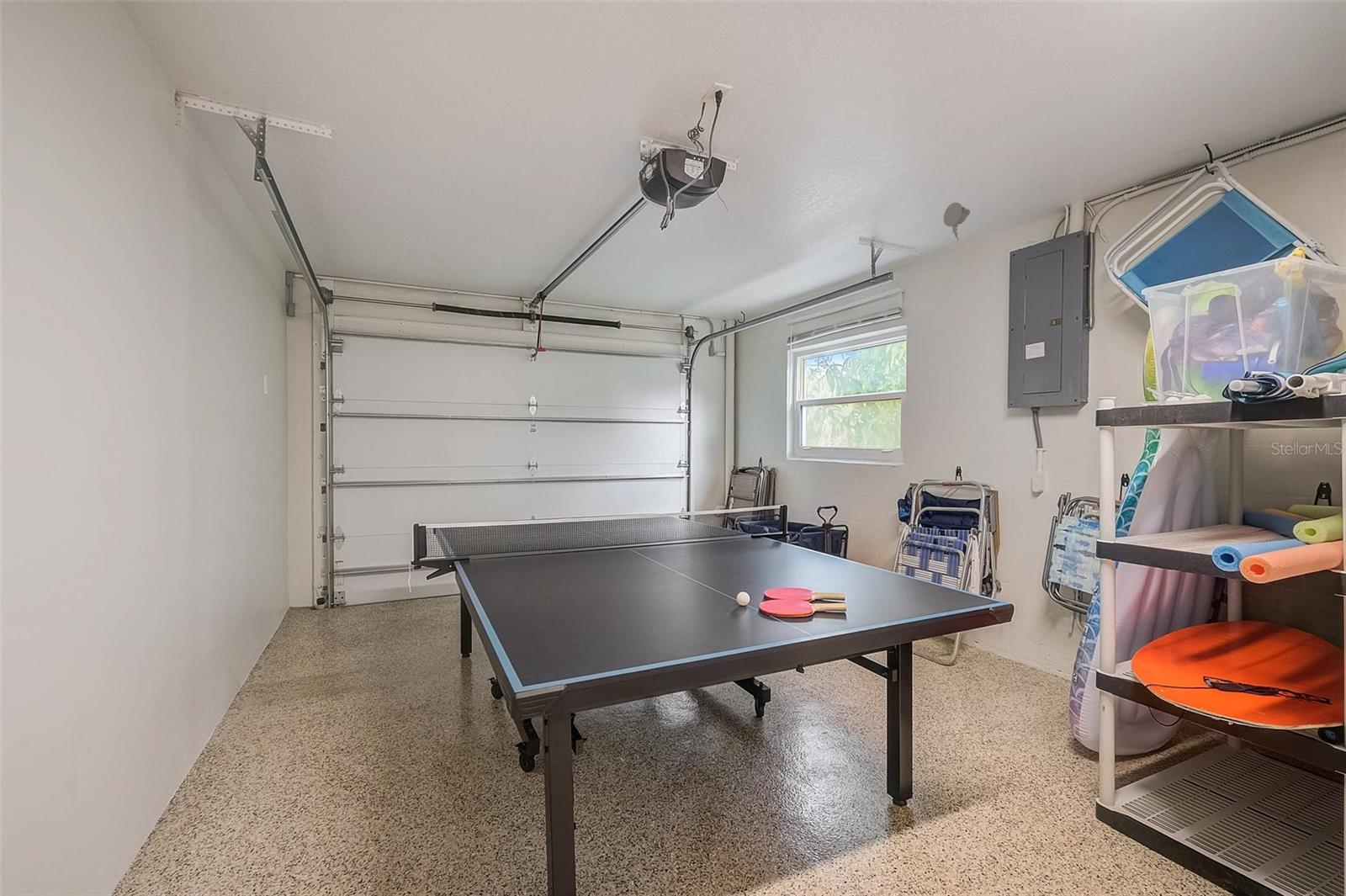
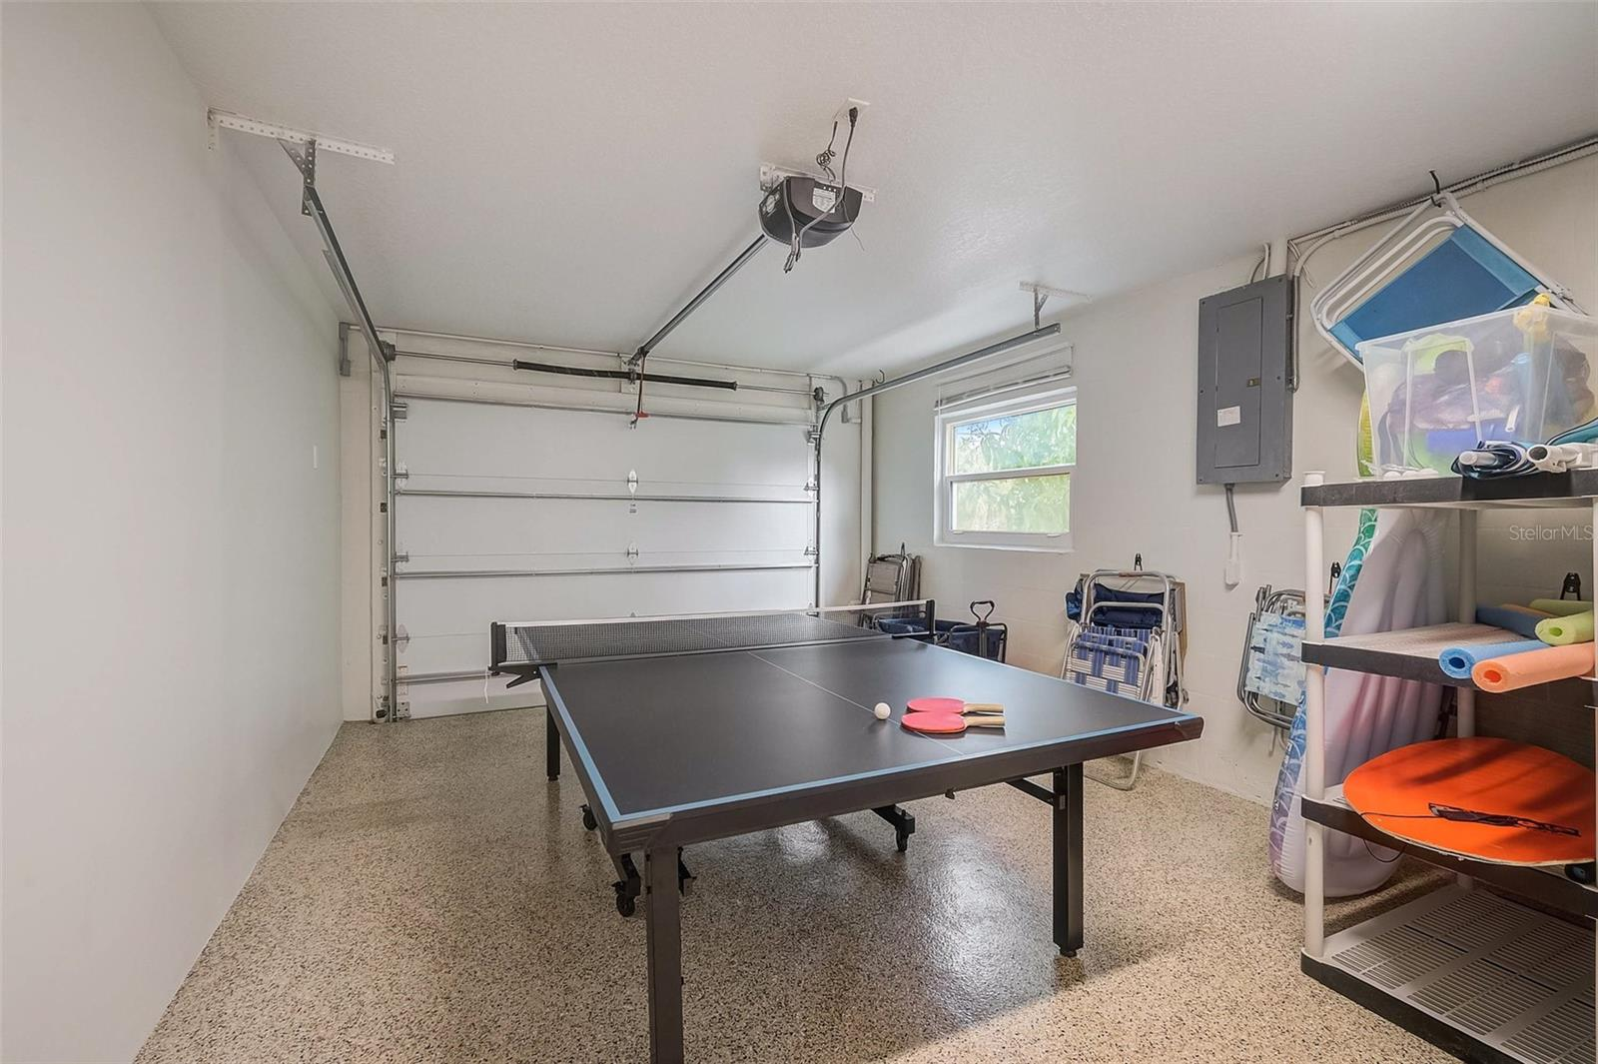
- ceiling light (957, 221)
